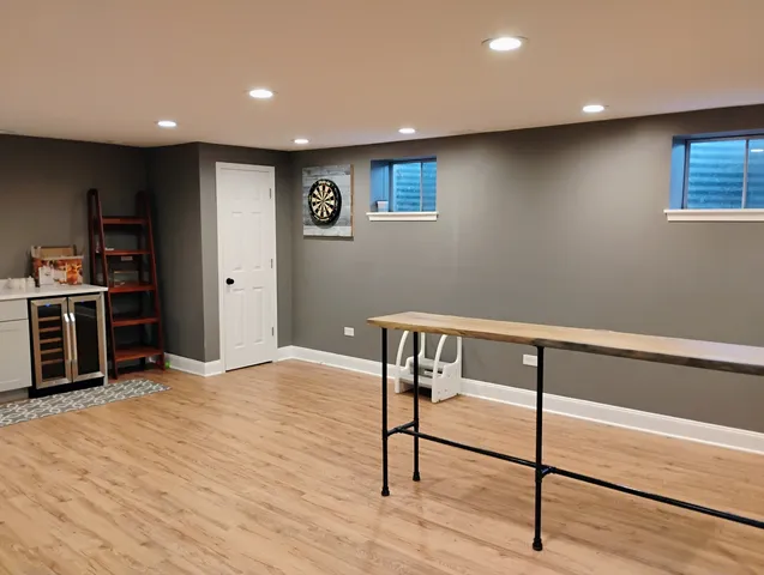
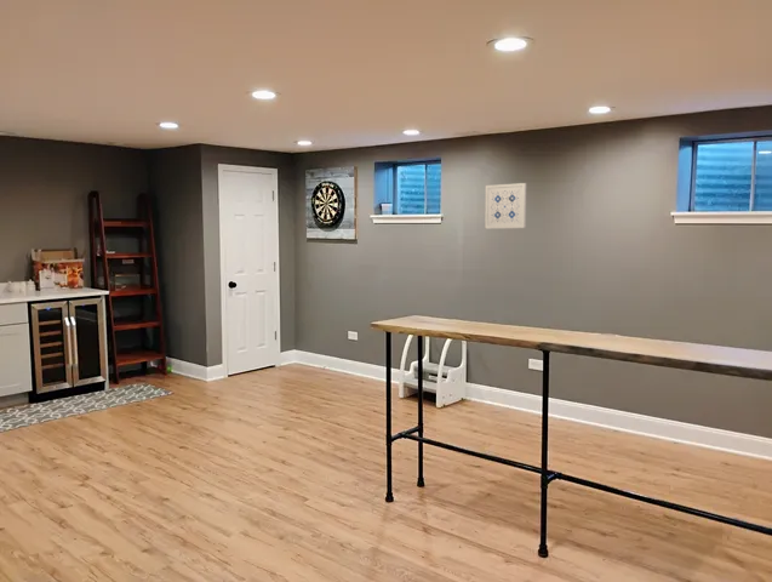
+ wall art (504, 206)
